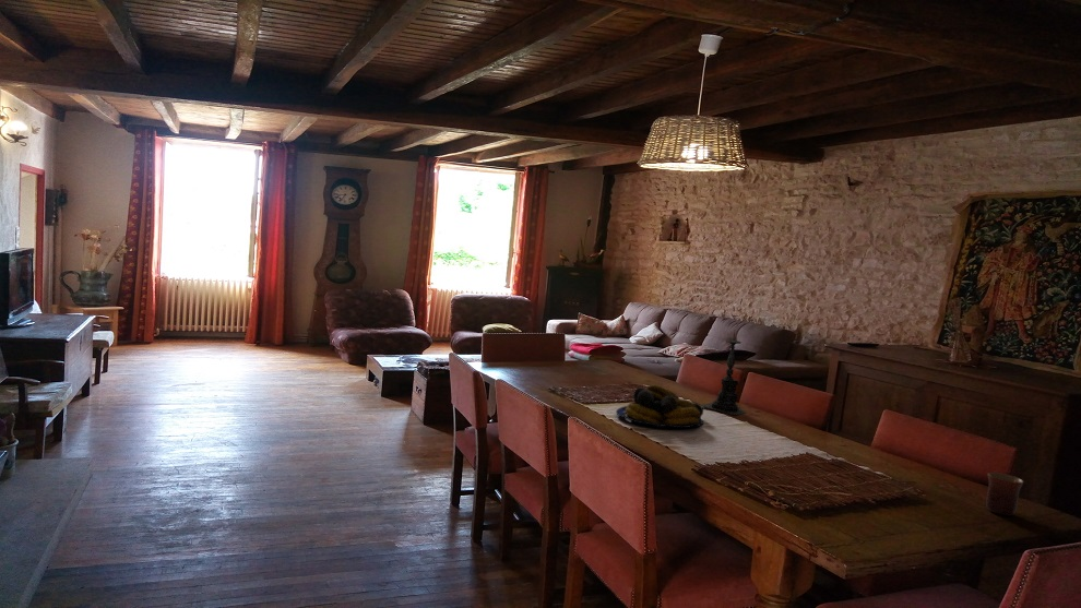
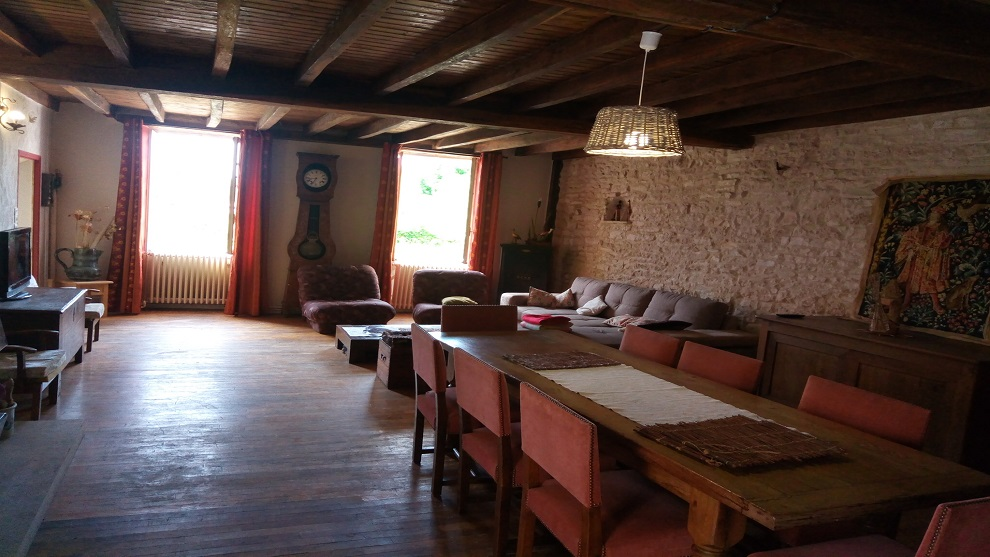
- candle holder (730, 369)
- mug (1003, 493)
- fruit bowl (661, 402)
